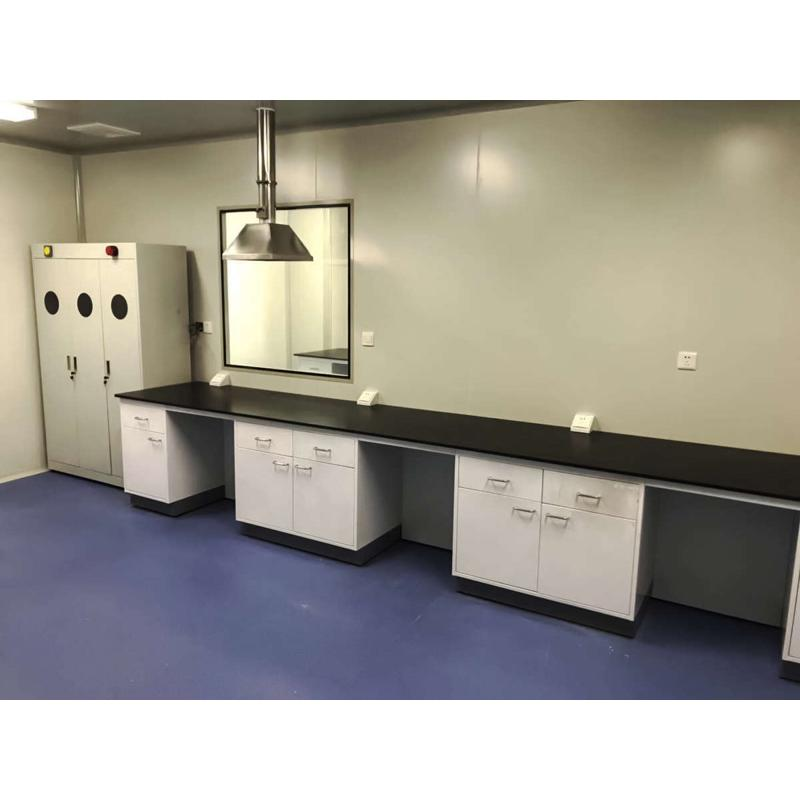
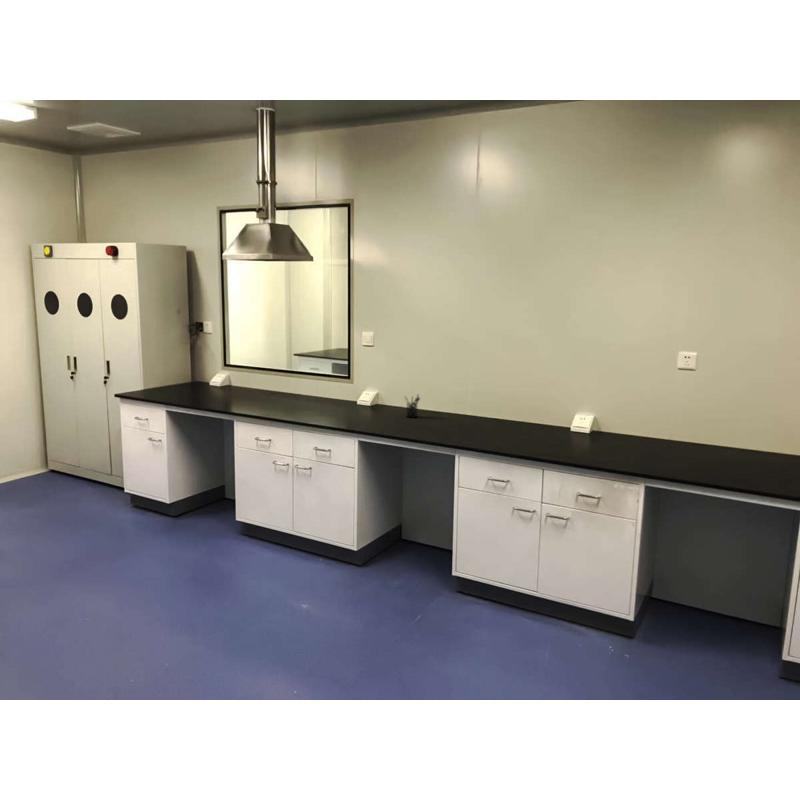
+ pen holder (412, 405)
